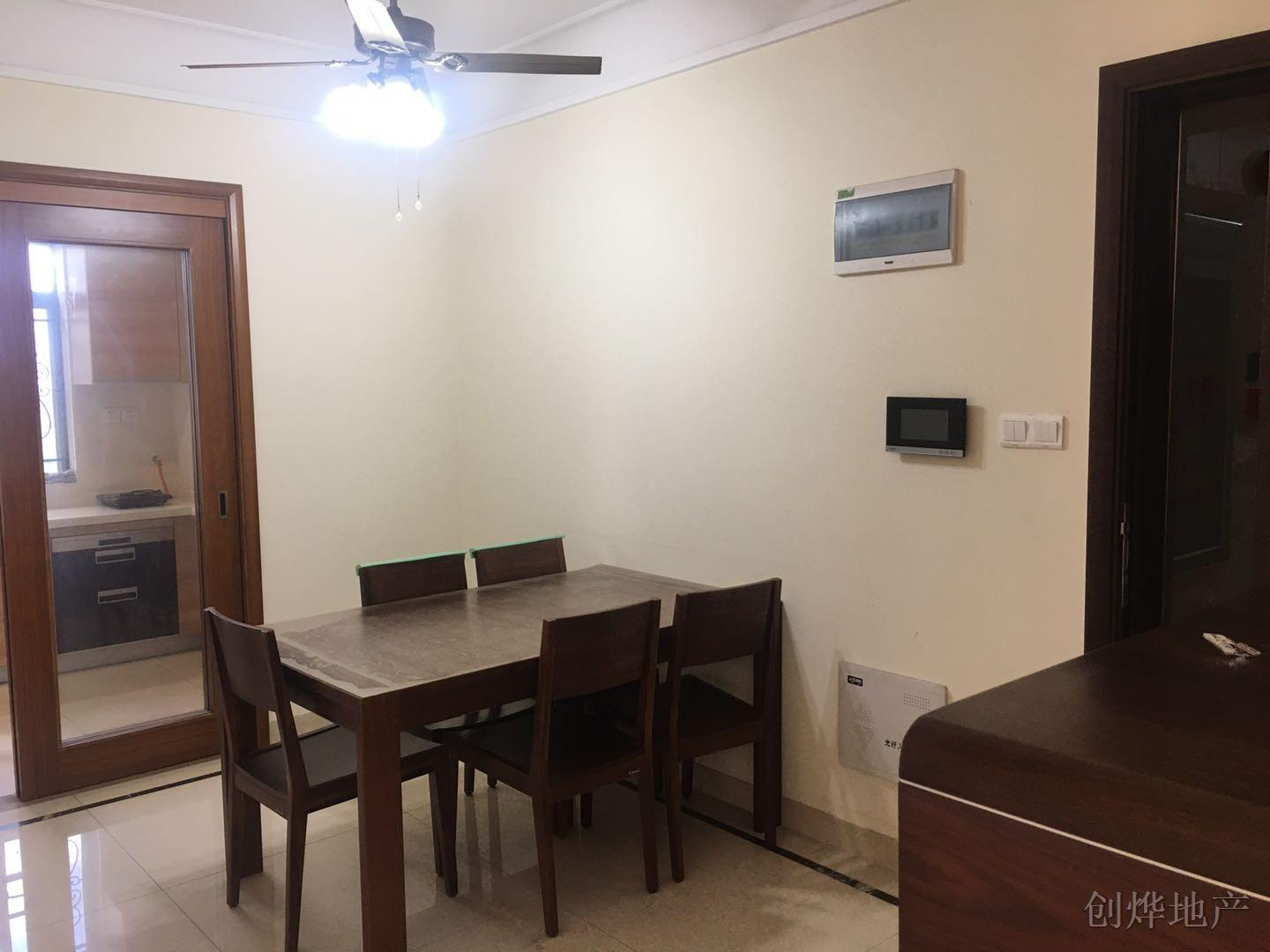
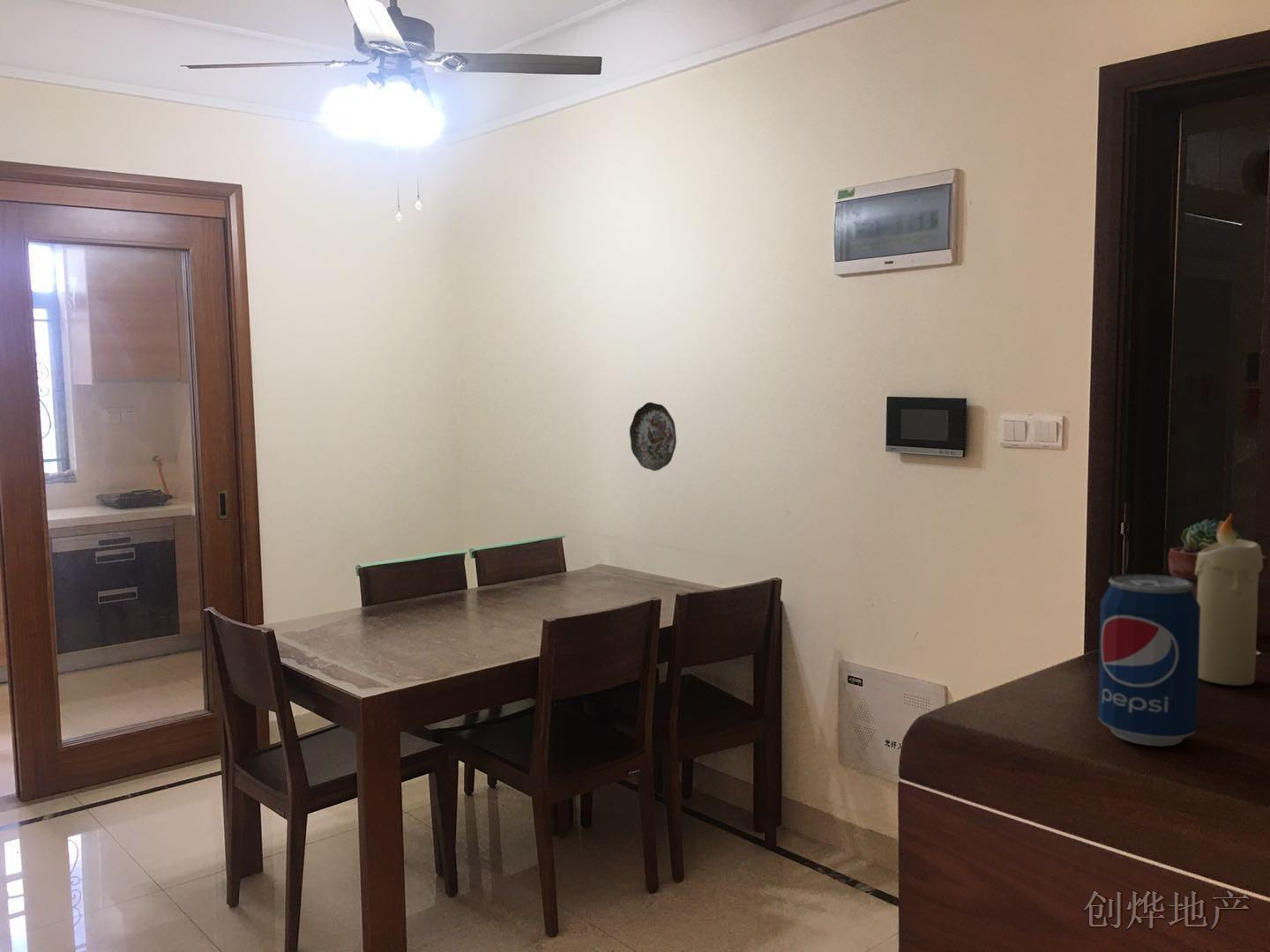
+ candle (1227, 596)
+ decorative plate (654, 436)
+ beverage can (1147, 658)
+ potted succulent (1198, 577)
